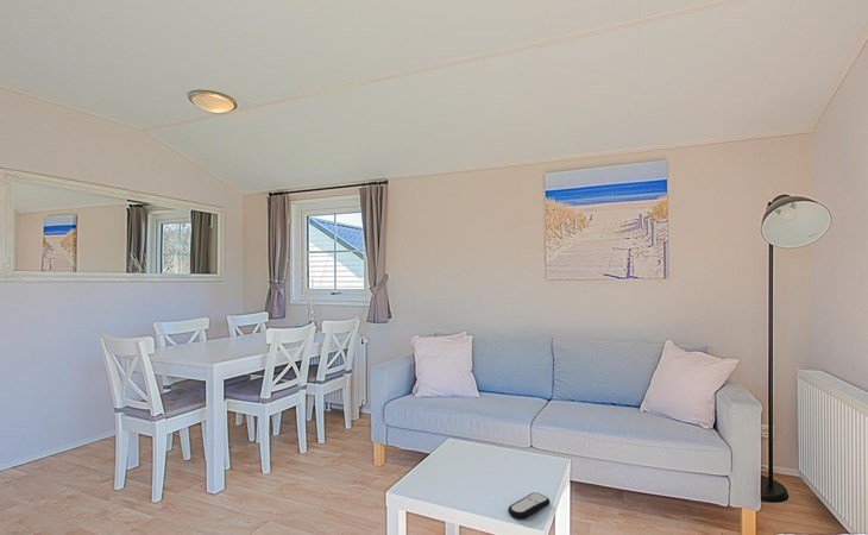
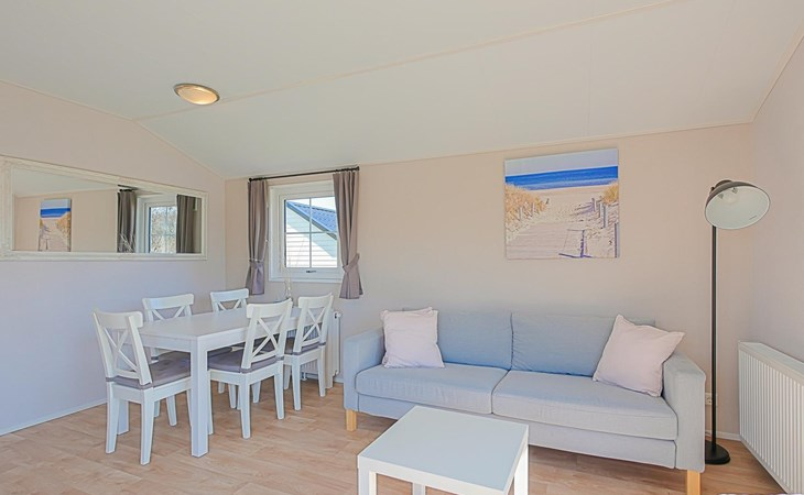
- remote control (528, 504)
